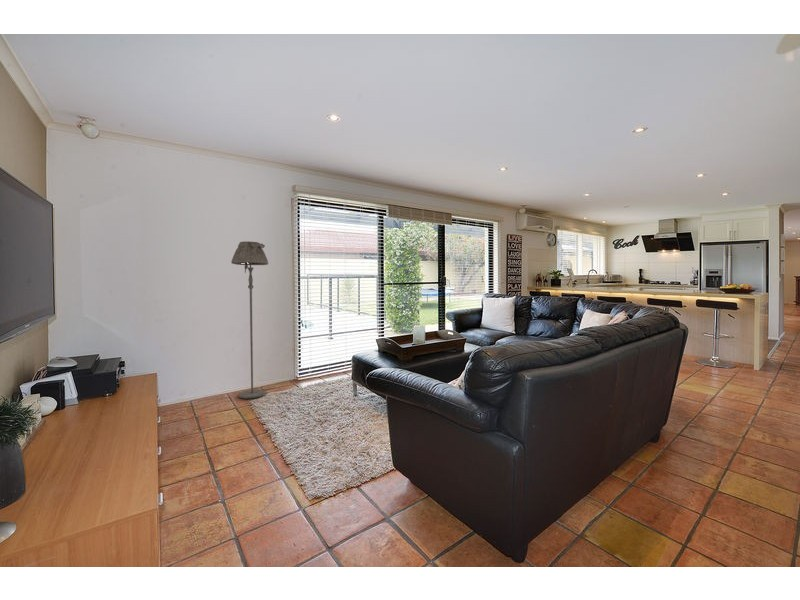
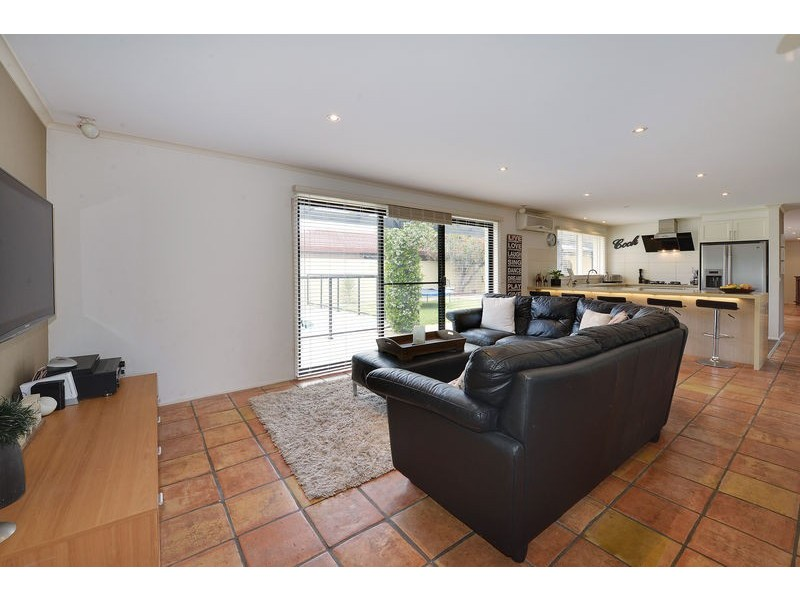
- floor lamp (250, 318)
